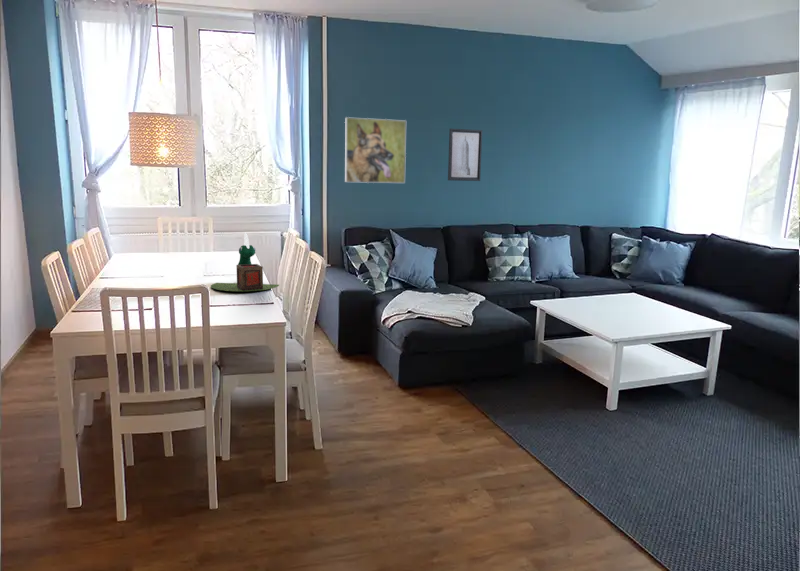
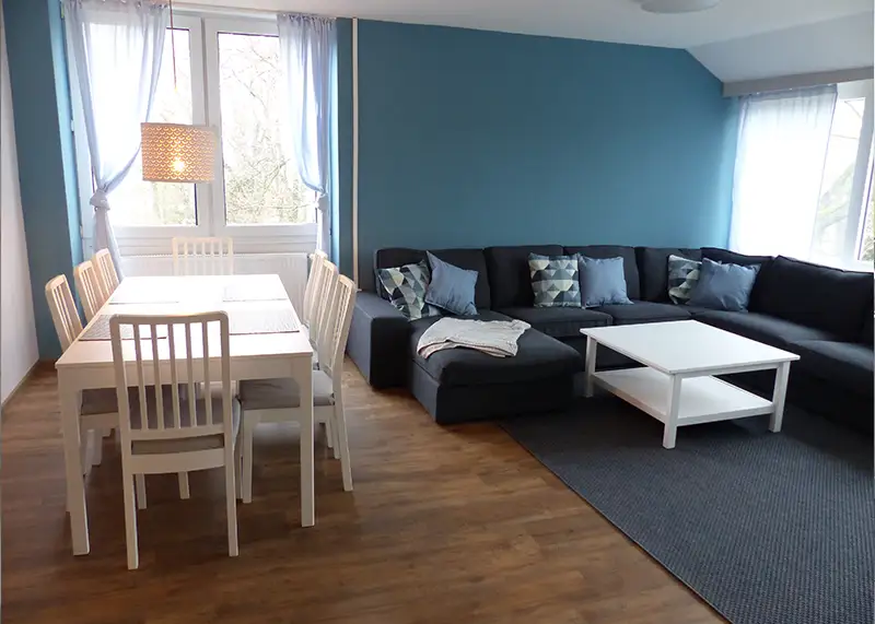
- wall art (465, 155)
- plant pot (244, 258)
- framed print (375, 151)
